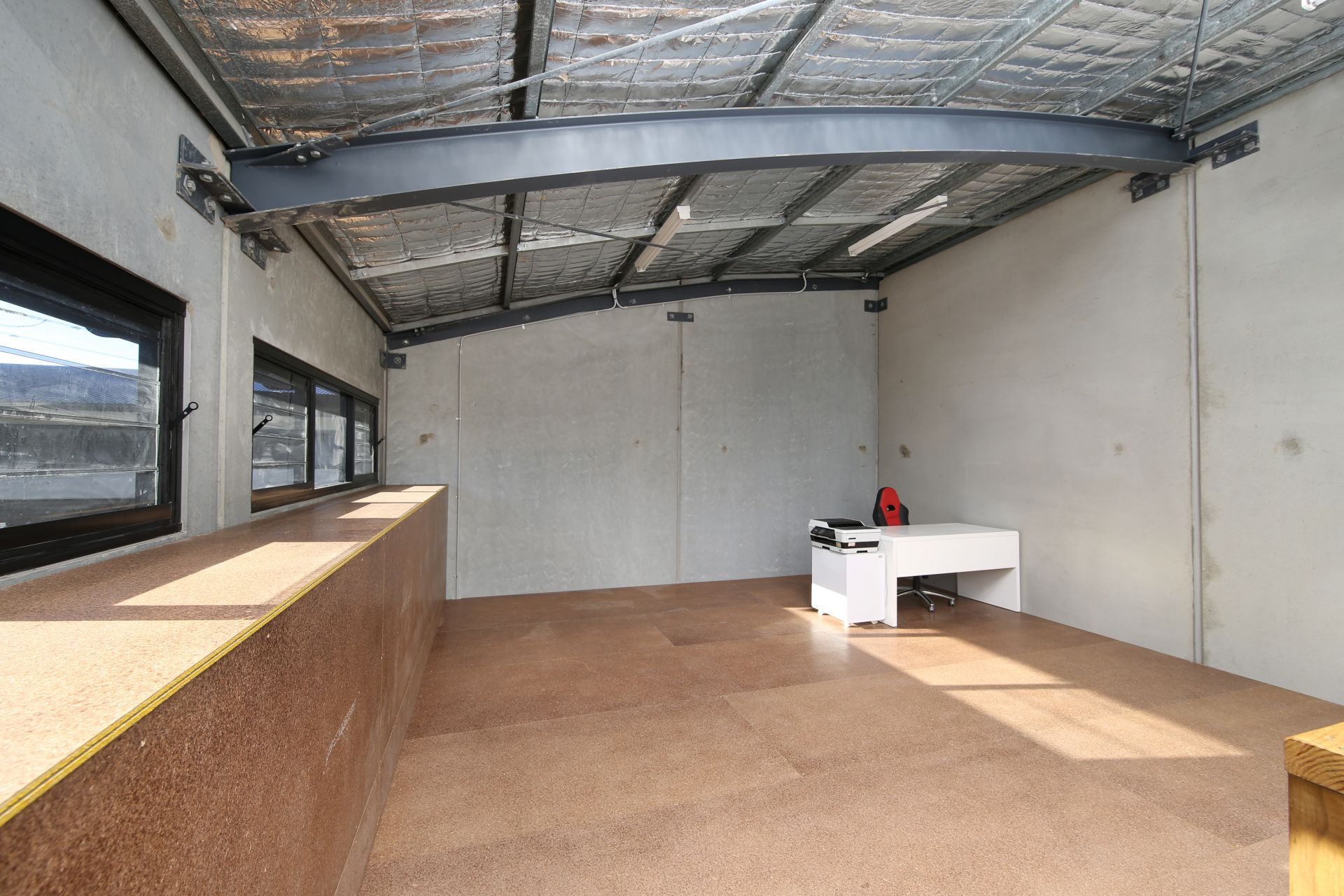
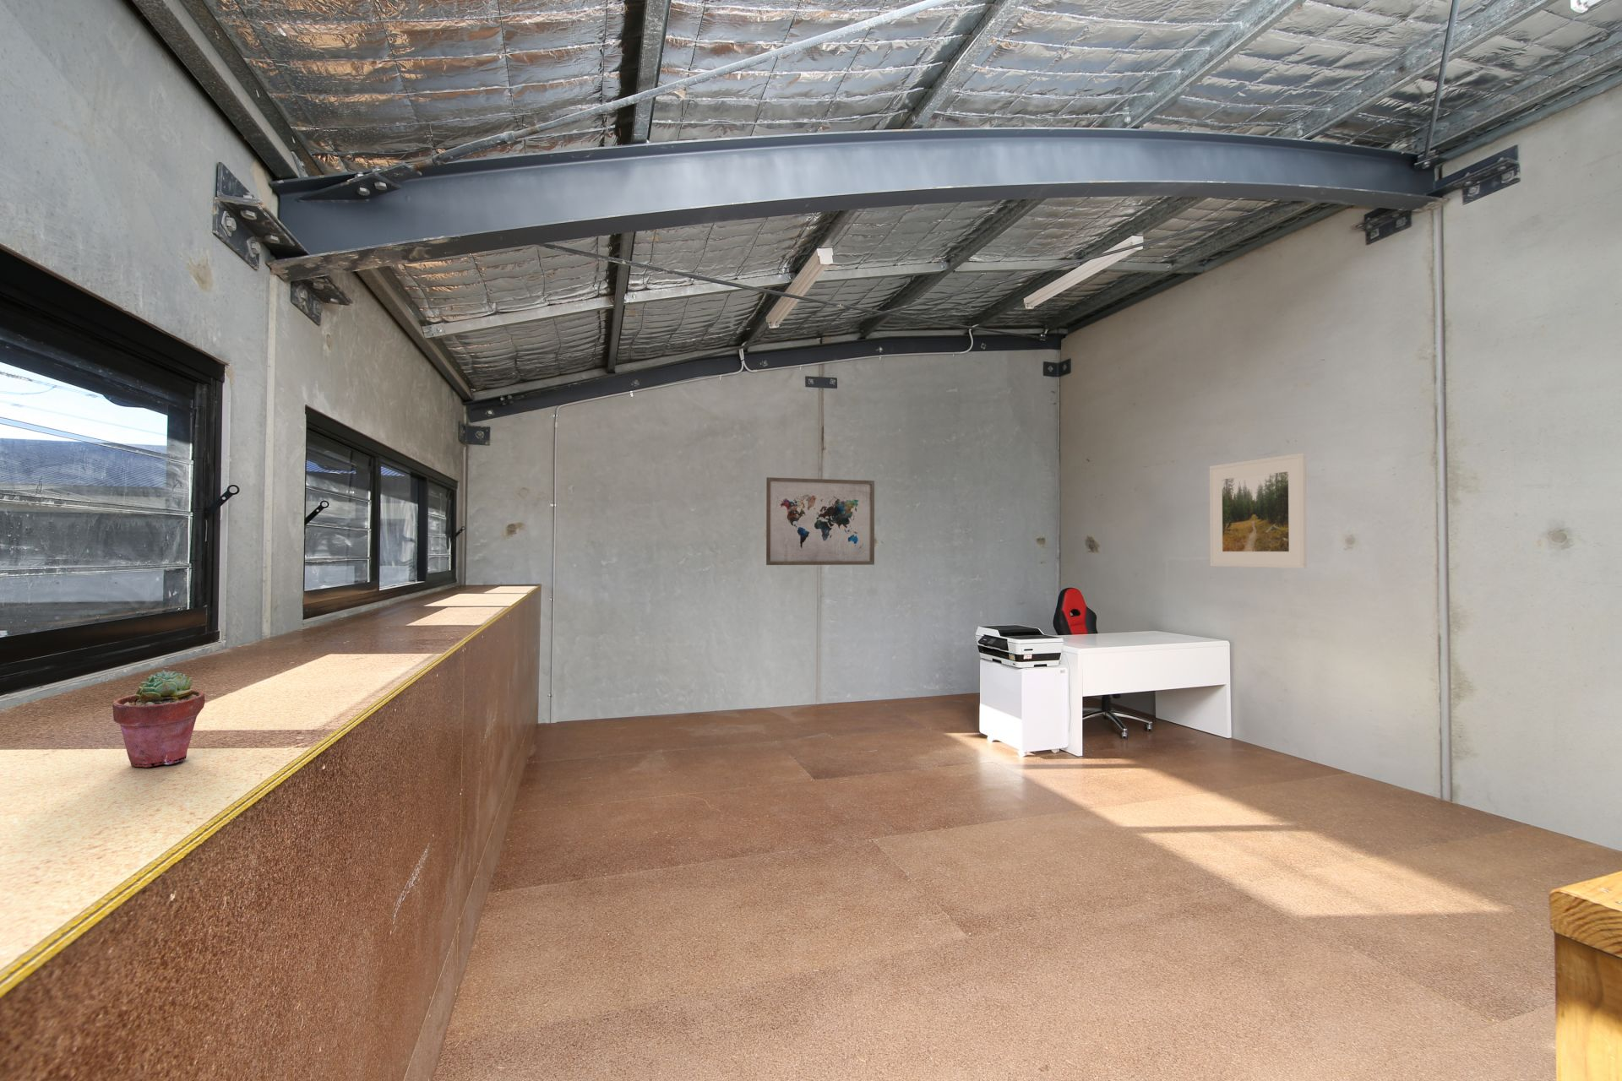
+ wall art (821, 522)
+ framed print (1254, 514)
+ potted succulent (159, 715)
